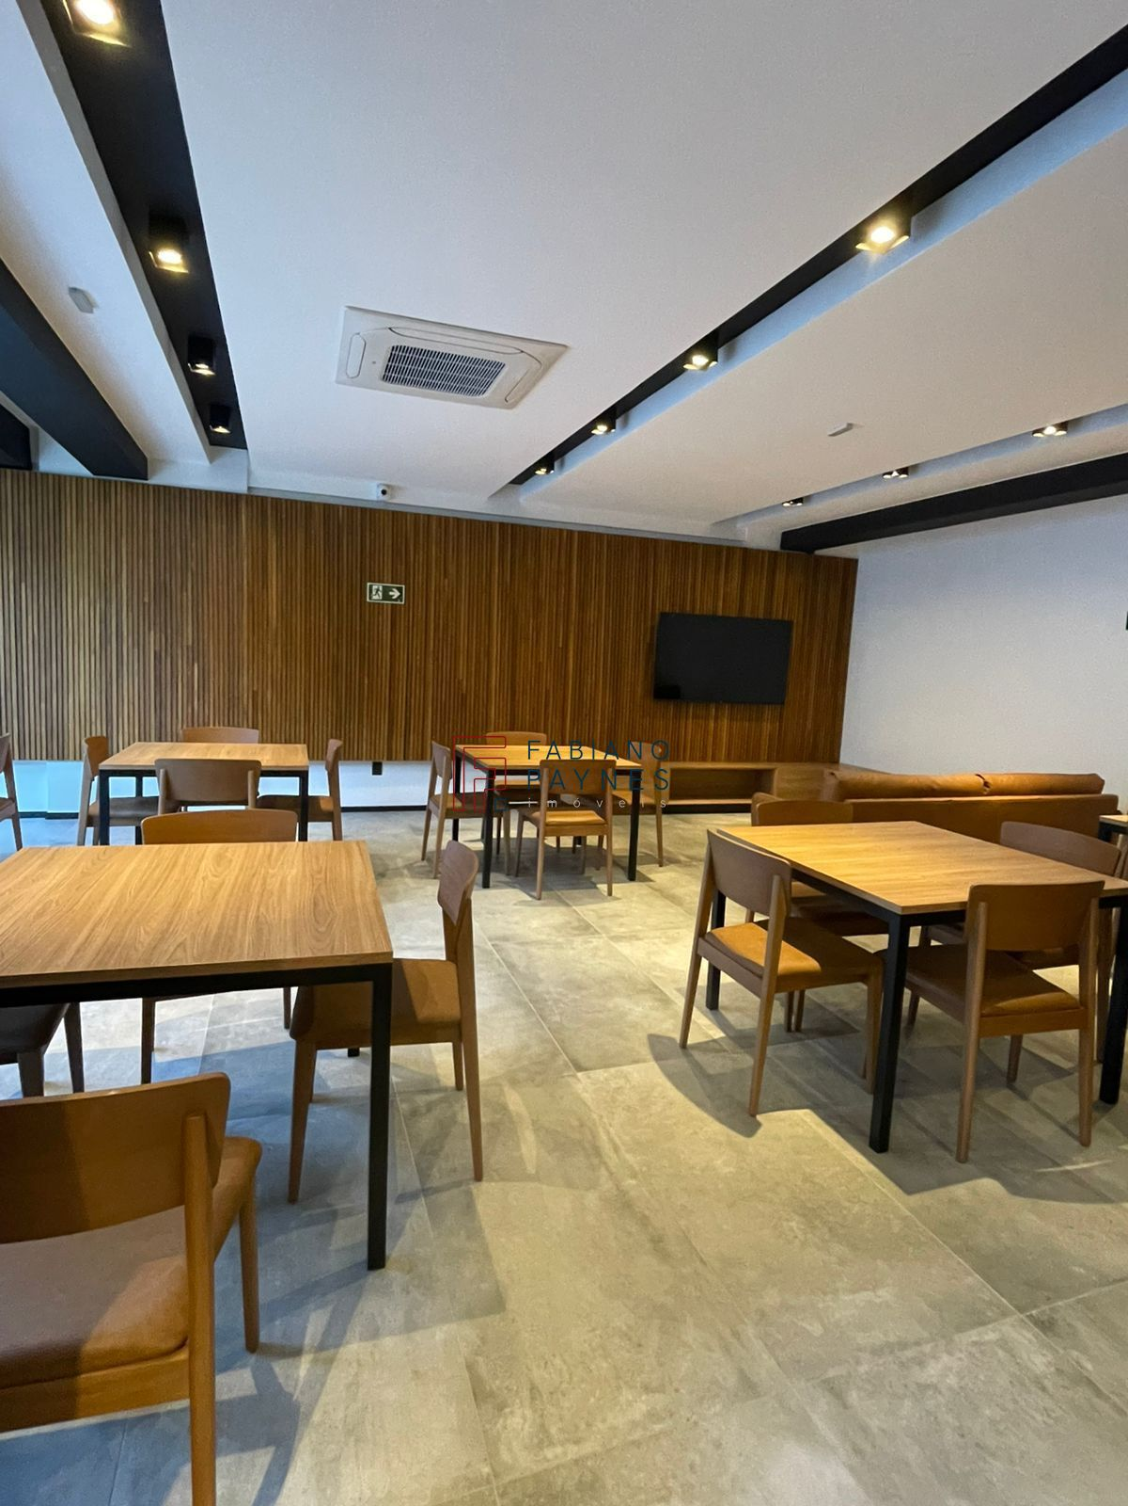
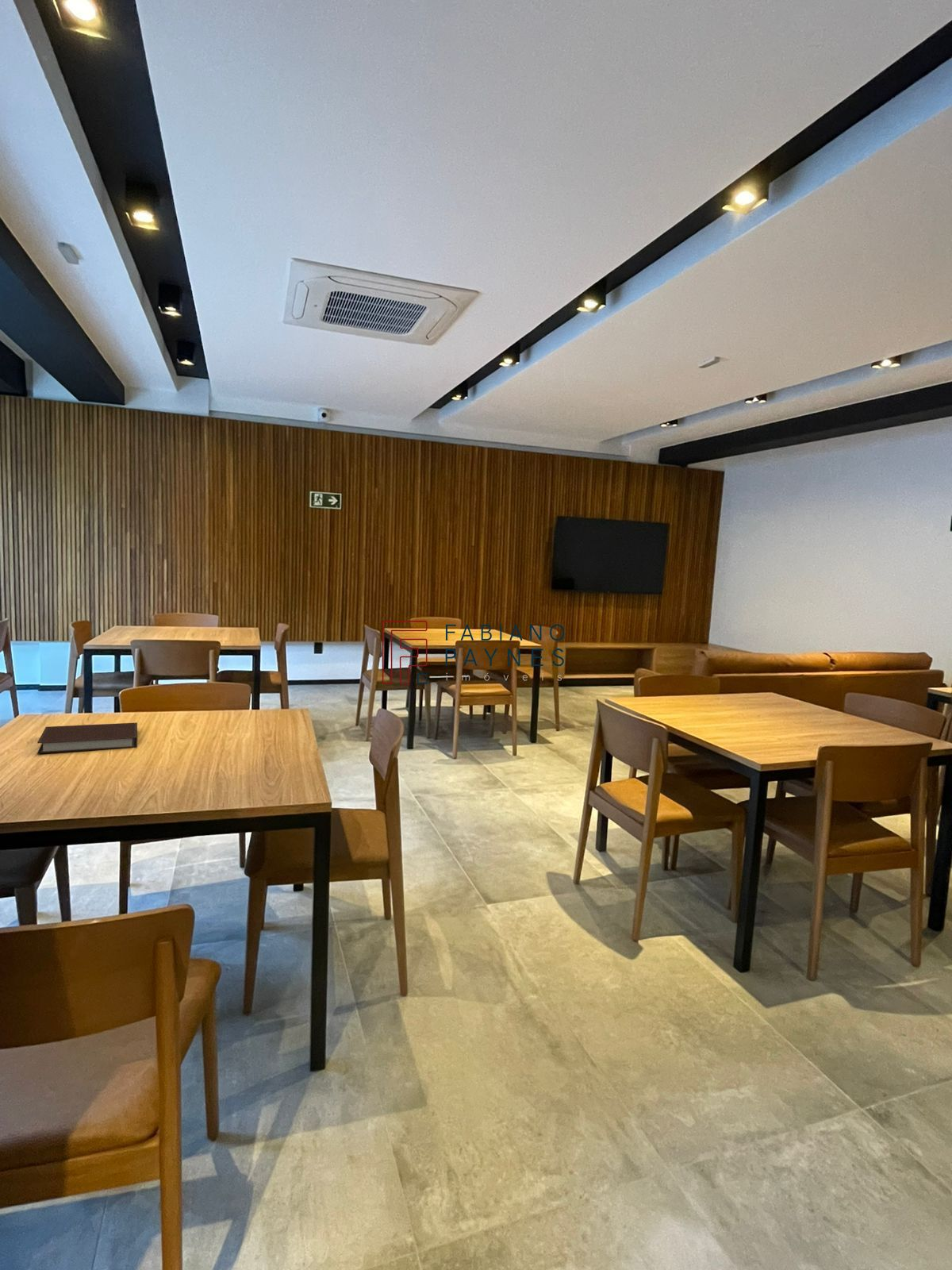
+ notebook (90, 736)
